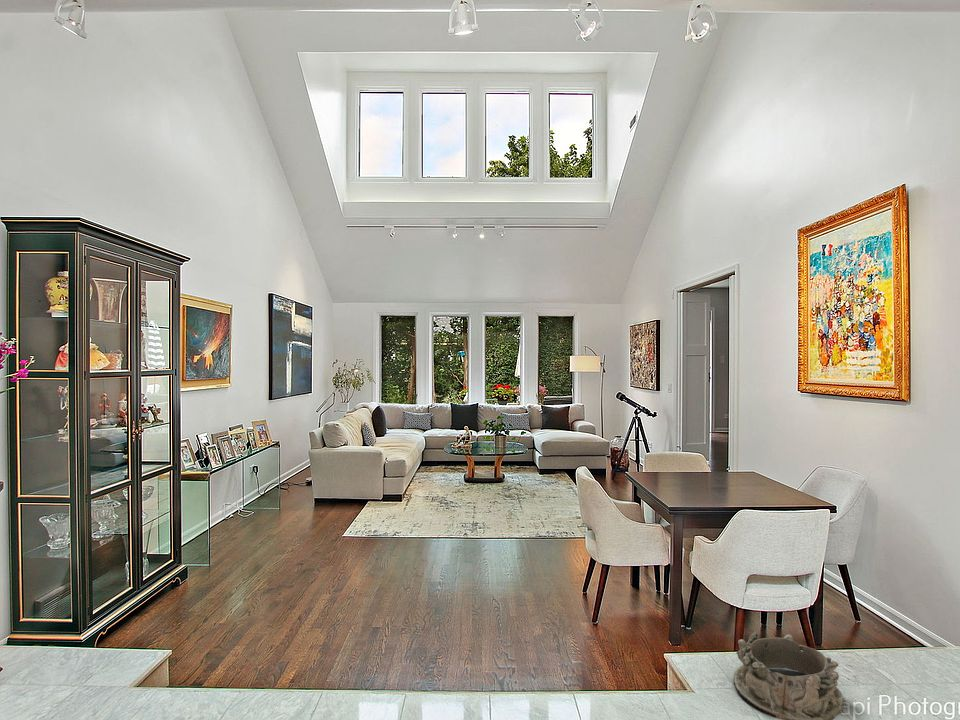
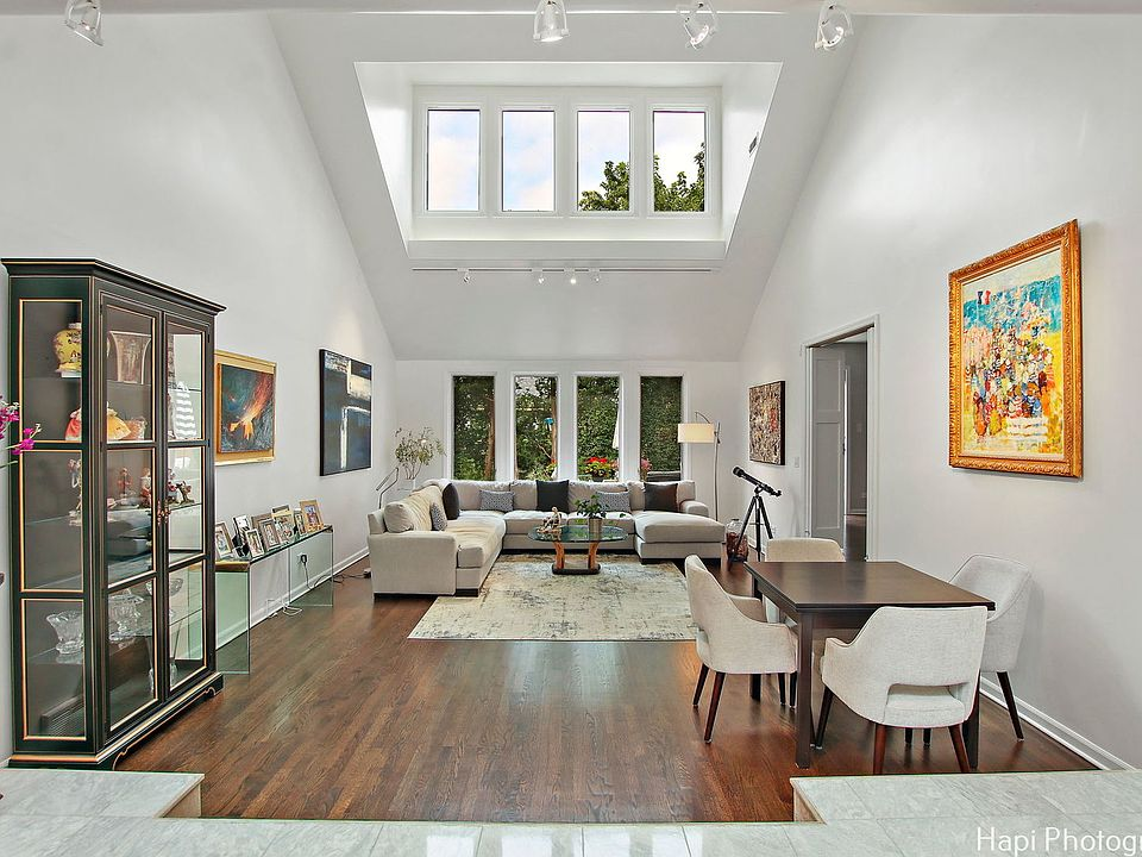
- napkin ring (787, 668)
